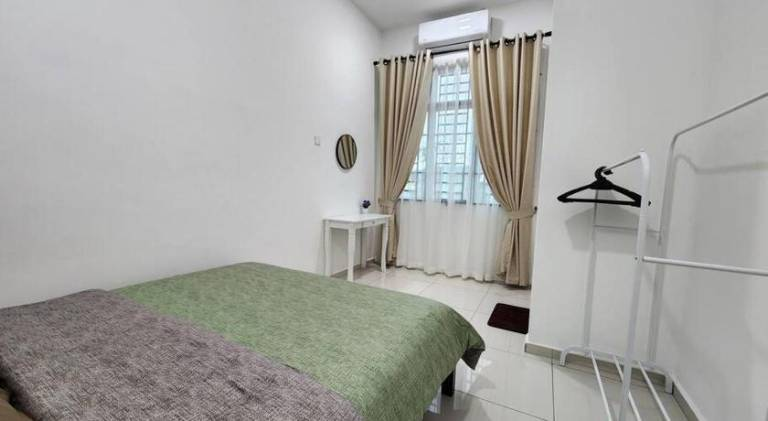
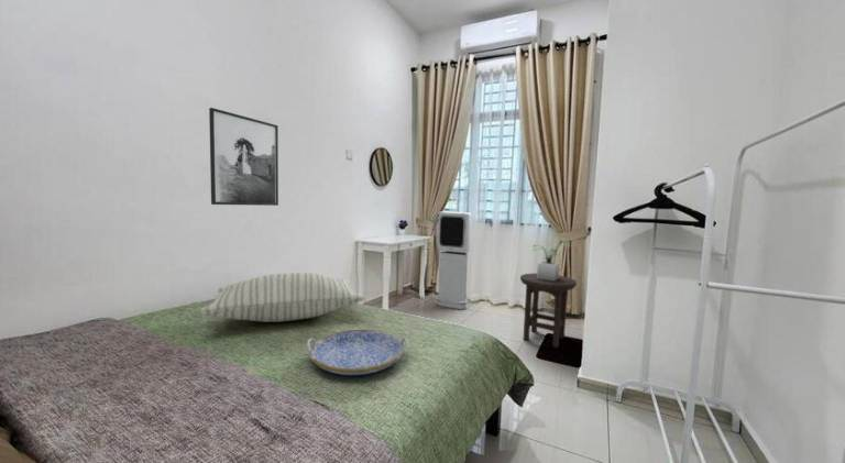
+ serving tray (358, 349)
+ potted plant (550, 261)
+ air purifier (457, 258)
+ pillow (288, 296)
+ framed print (246, 162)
+ stool (545, 315)
